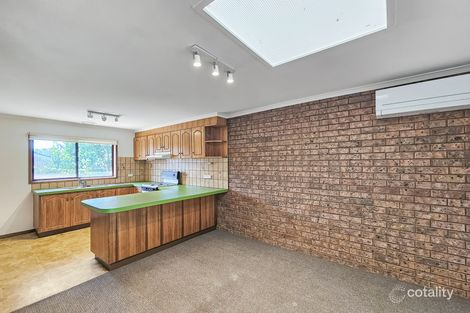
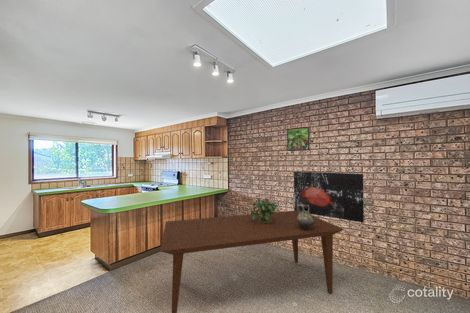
+ wall art (325, 194)
+ ceramic jug (305, 216)
+ potted plant (264, 209)
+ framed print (297, 139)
+ dining table (247, 245)
